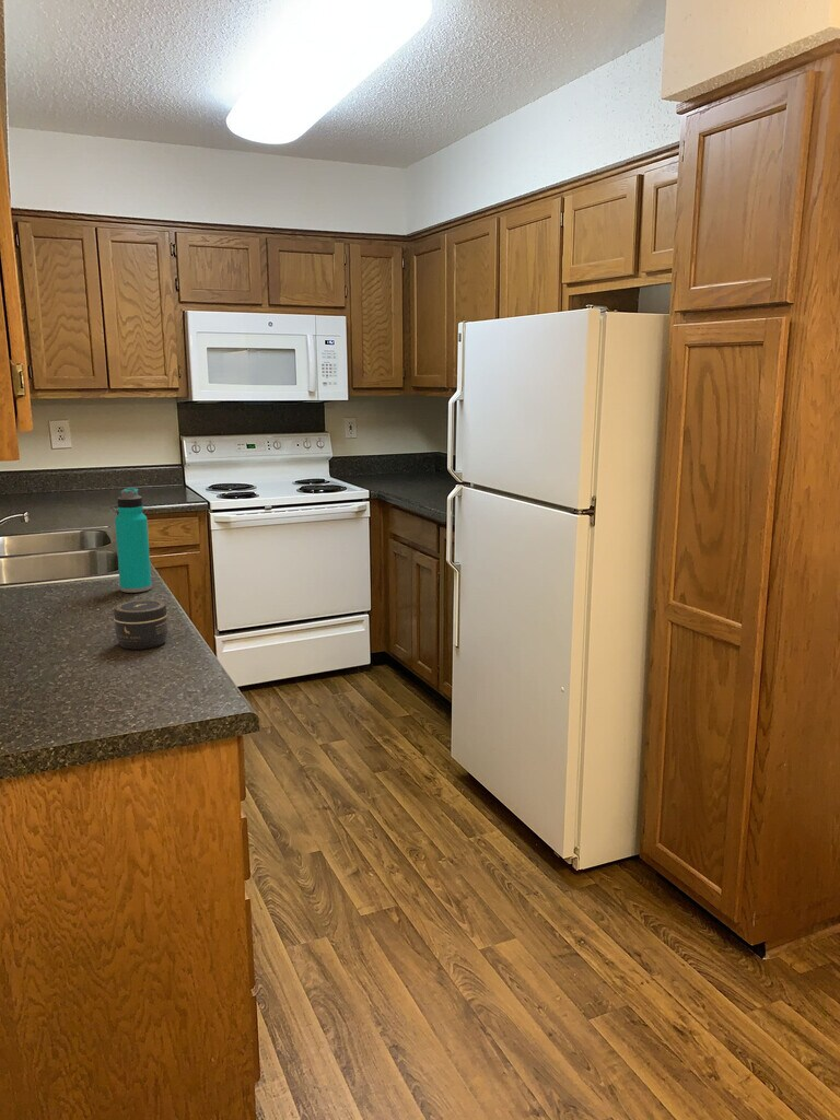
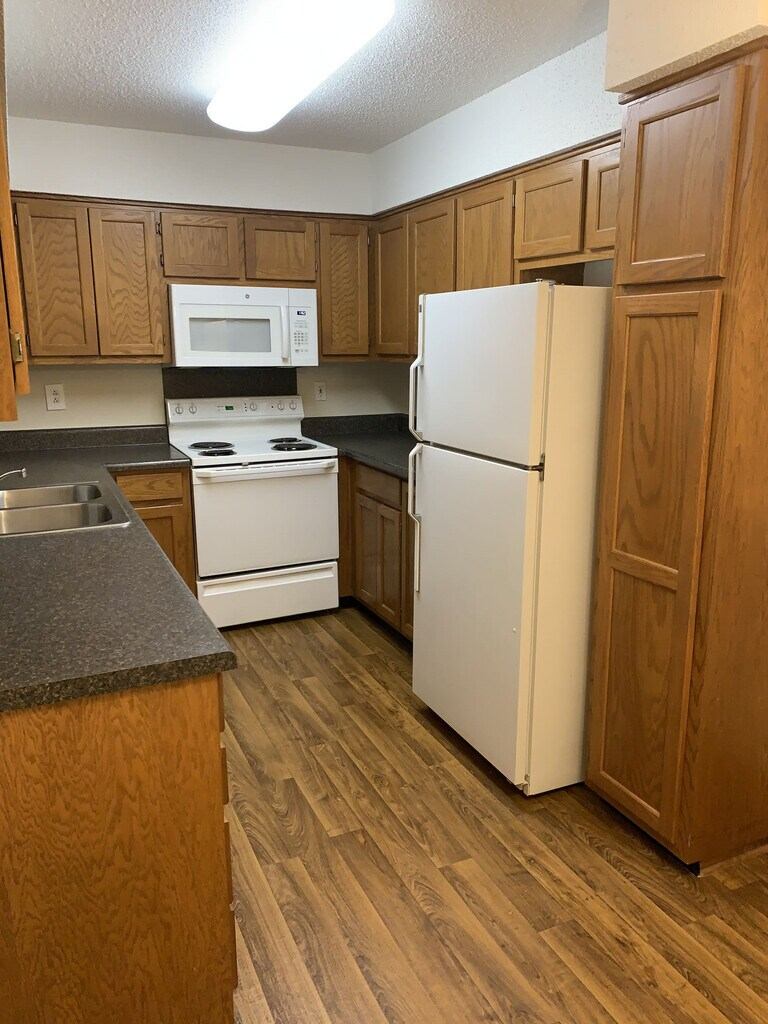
- water bottle (132, 539)
- jar (141, 623)
